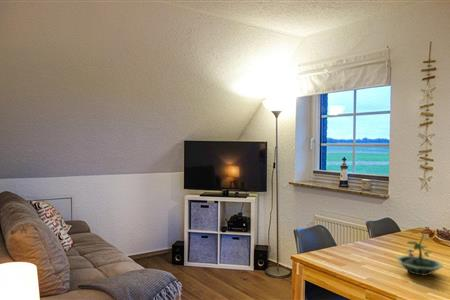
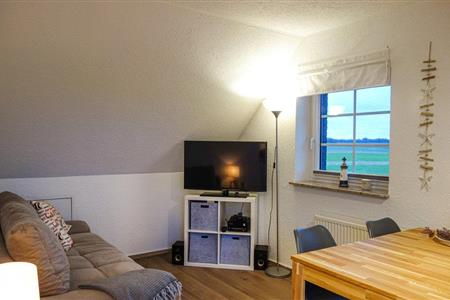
- terrarium (420, 240)
